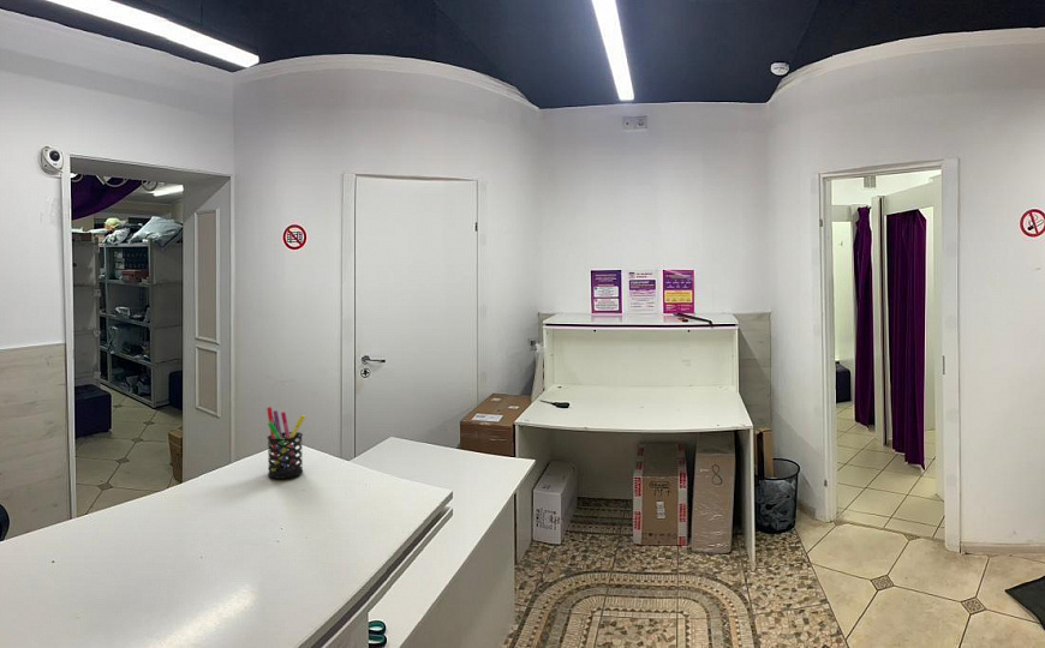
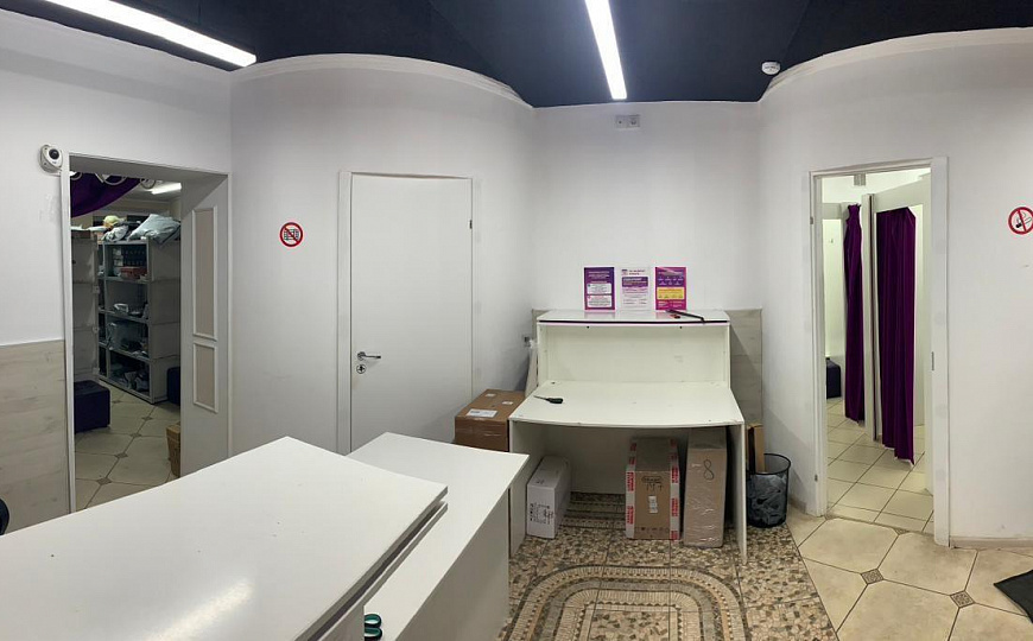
- pen holder (281, 440)
